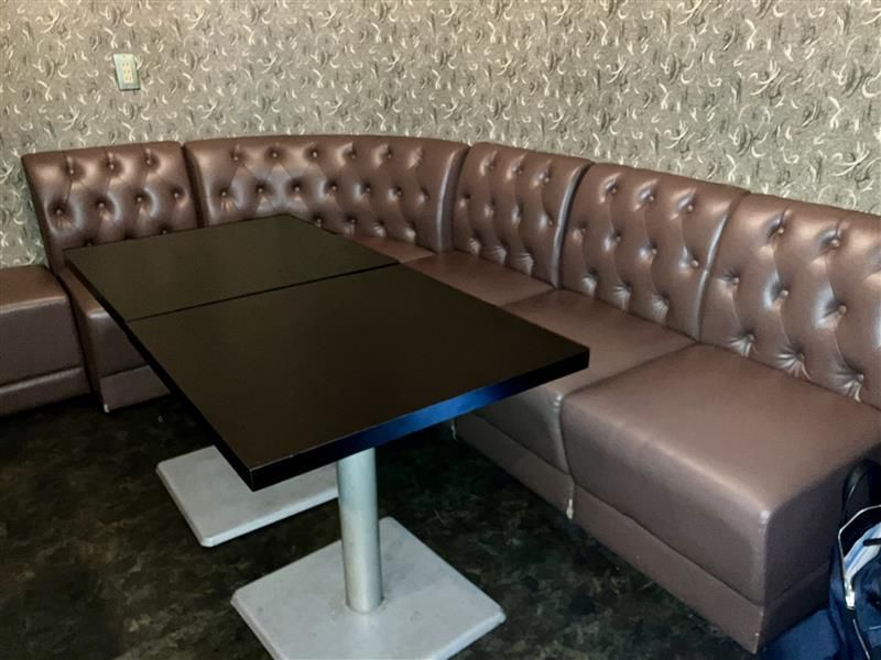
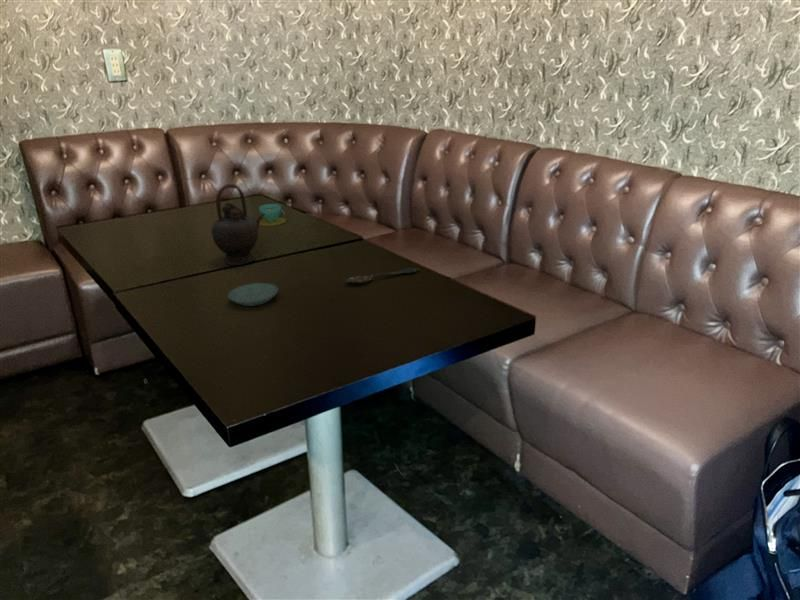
+ saucer (253, 296)
+ spoon (383, 274)
+ teacup (272, 214)
+ teapot (239, 223)
